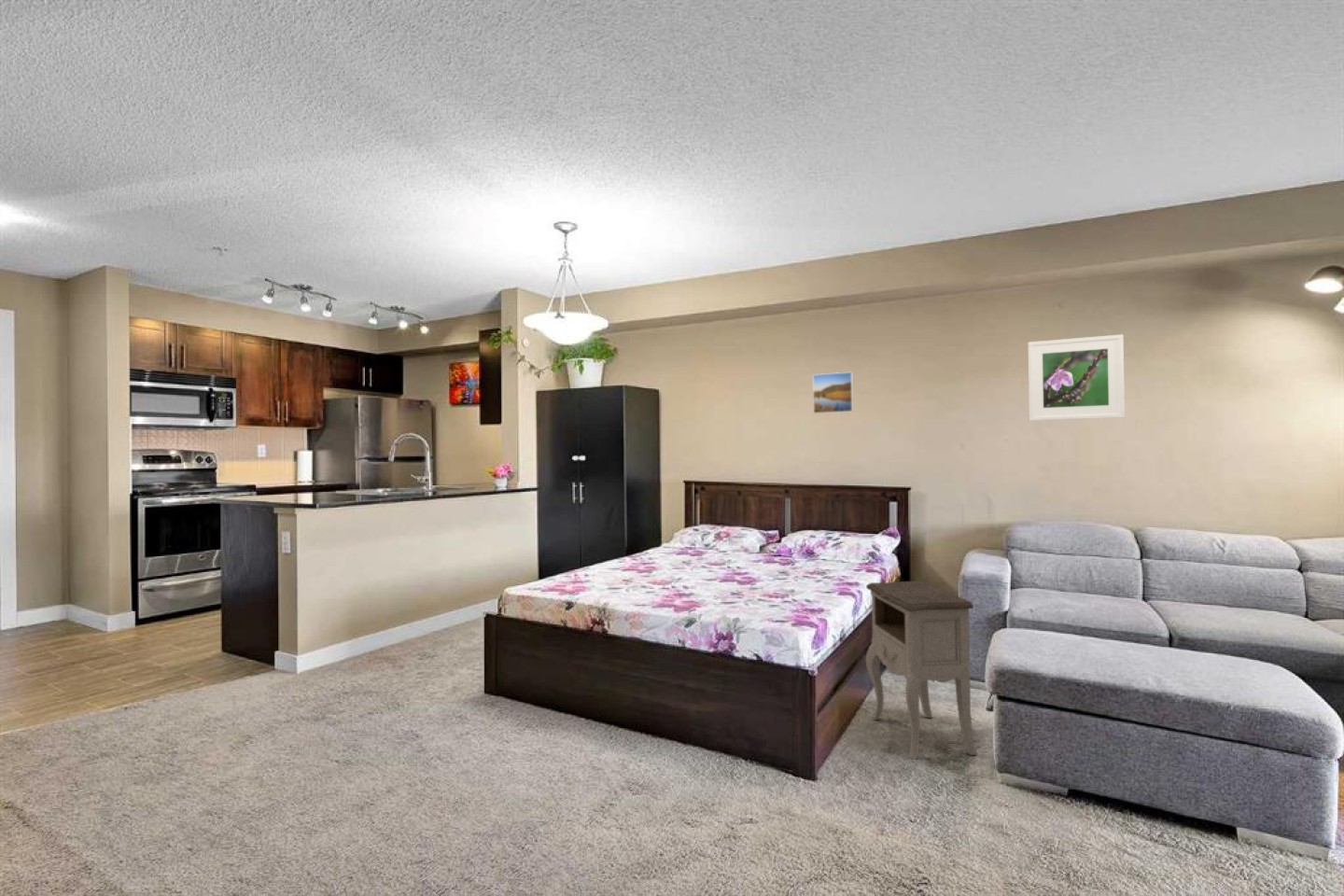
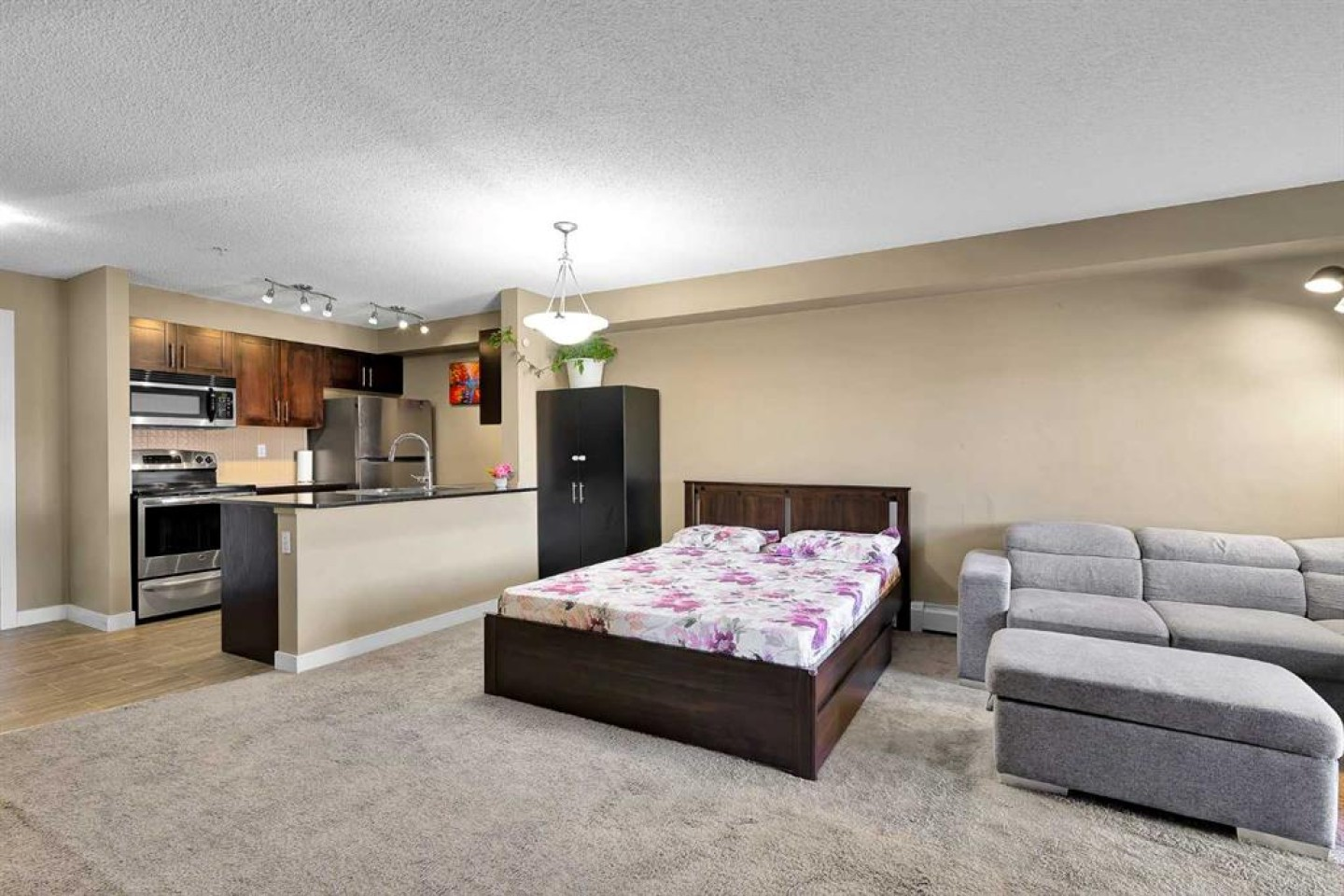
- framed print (1074, 379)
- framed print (833, 393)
- nightstand (917, 664)
